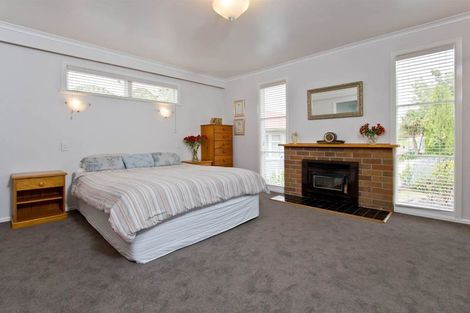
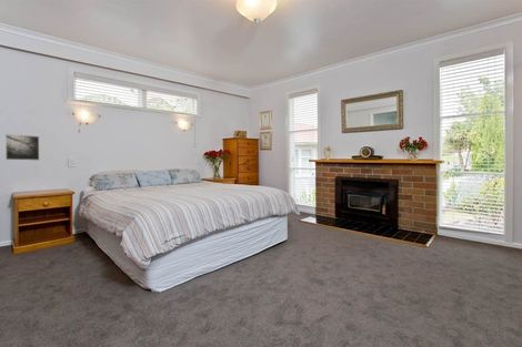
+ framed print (22, 147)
